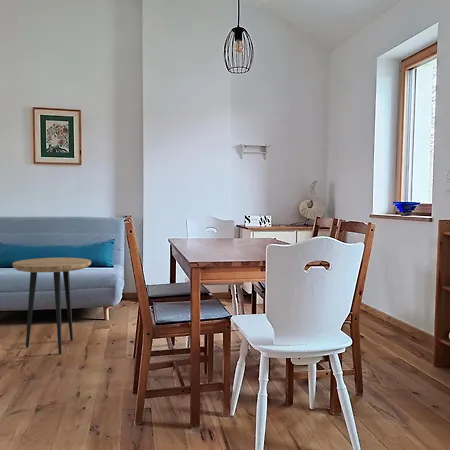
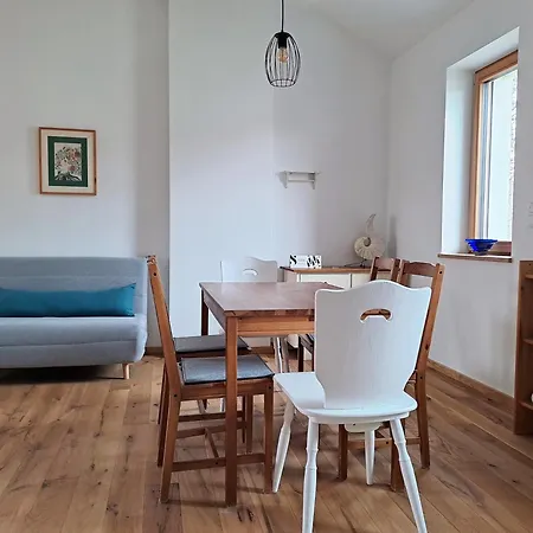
- side table (55, 303)
